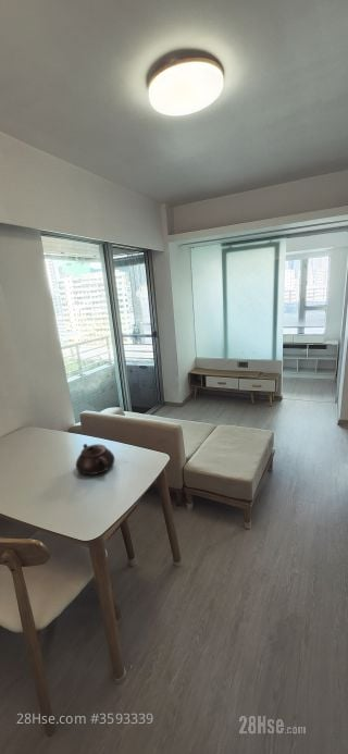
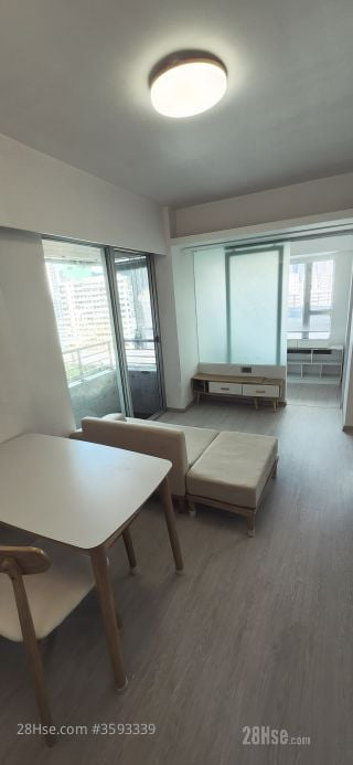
- teapot (94, 457)
